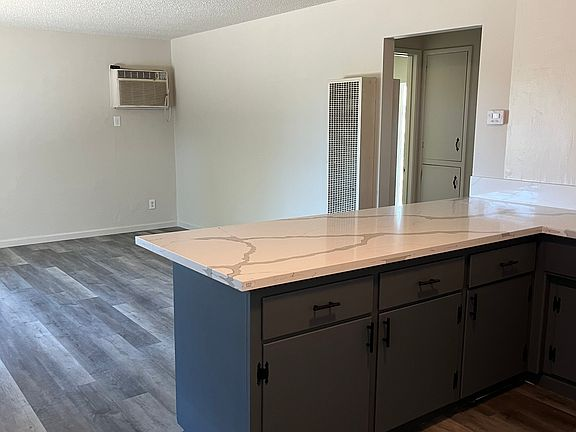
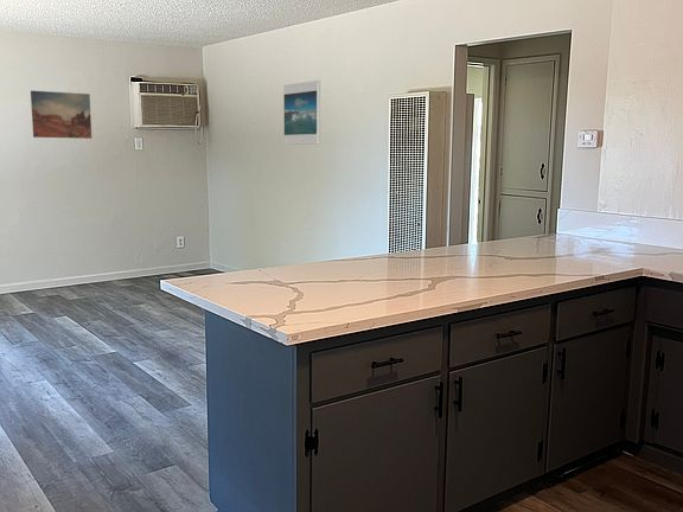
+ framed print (301, 114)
+ wall art (62, 115)
